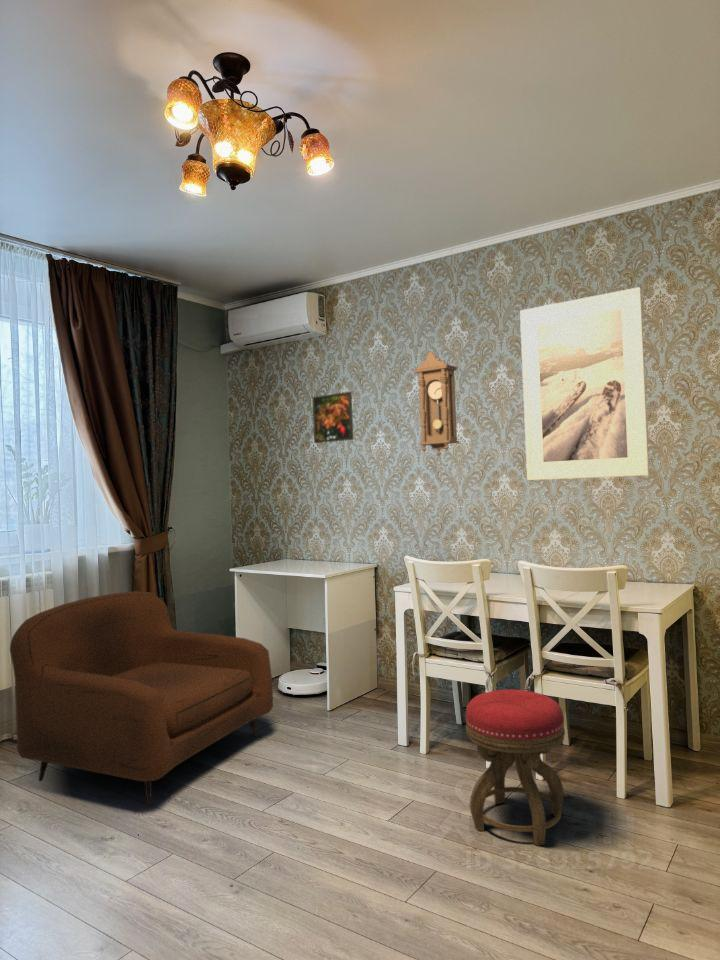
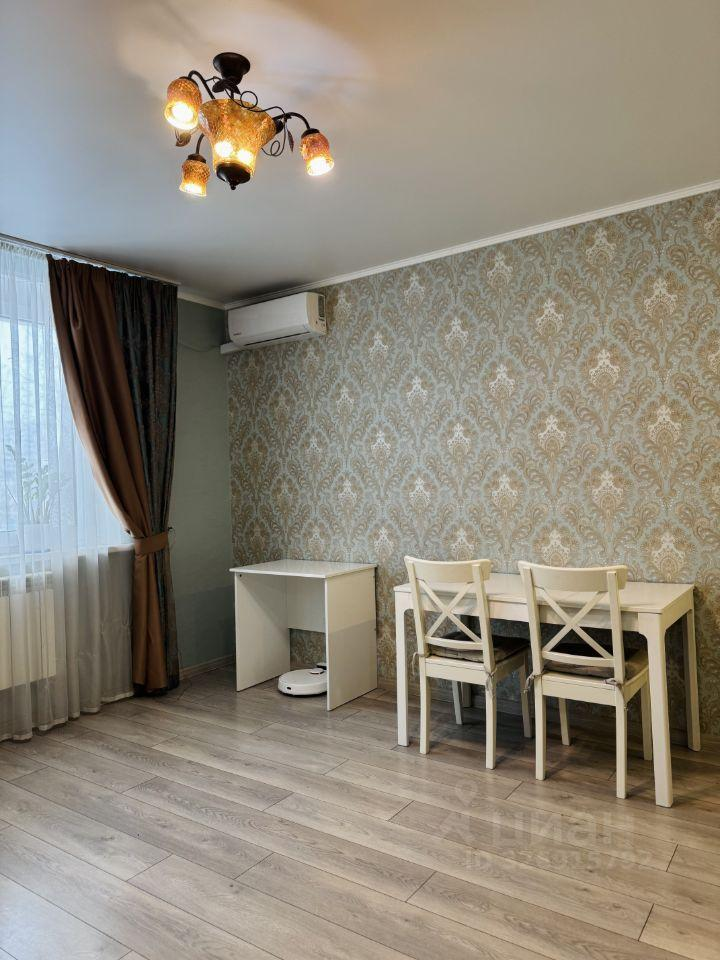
- stool (515, 760)
- armchair (148, 678)
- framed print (581, 388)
- pendulum clock (437, 404)
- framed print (332, 418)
